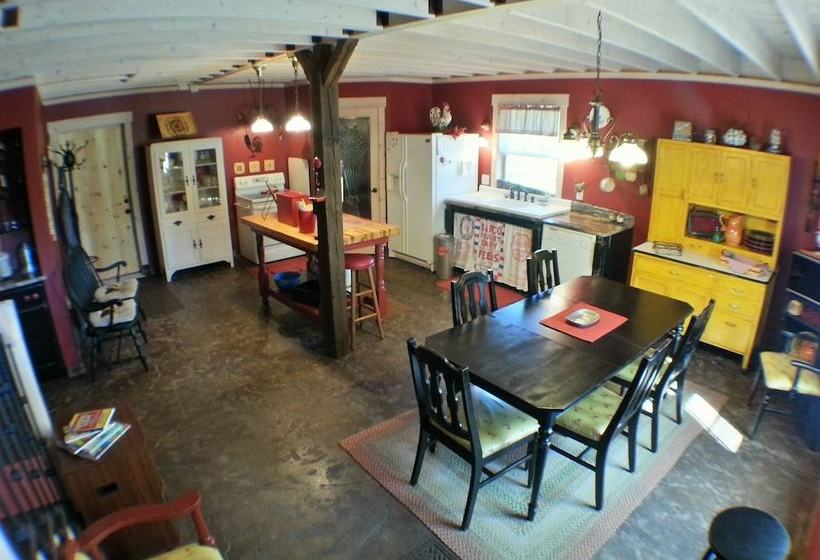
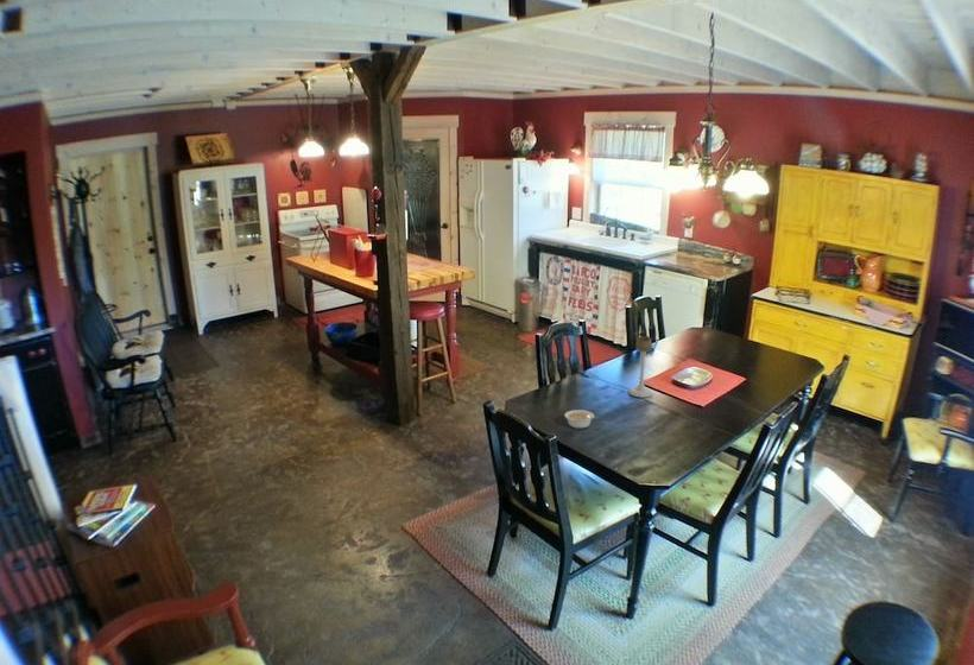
+ legume (580, 418)
+ candle holder (641, 366)
